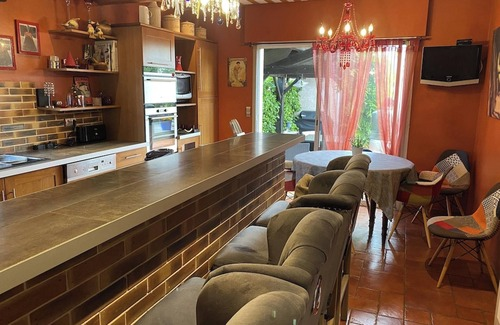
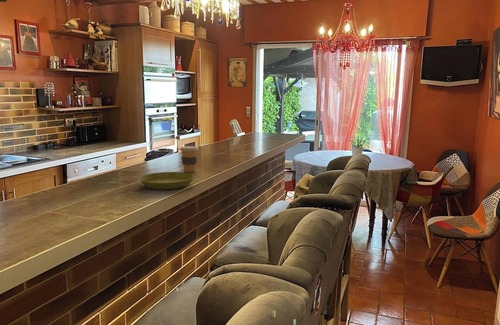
+ saucer (167, 180)
+ coffee cup (189, 159)
